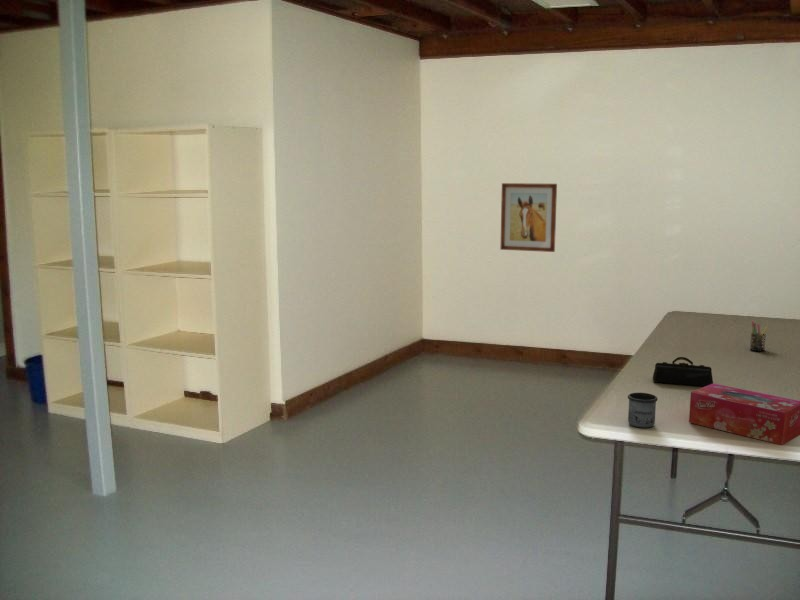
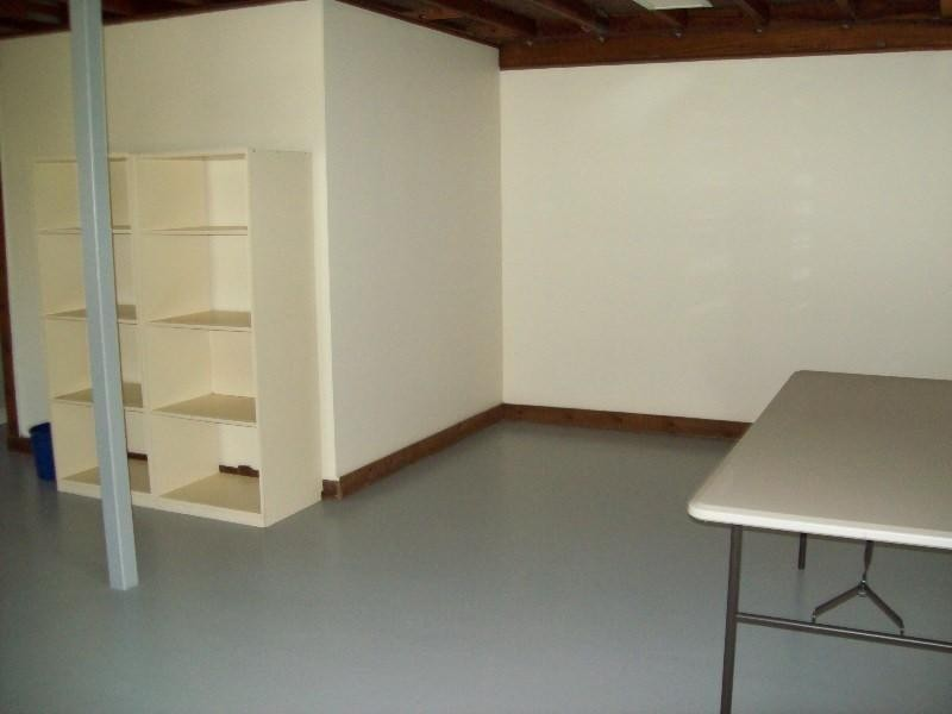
- mug (642, 409)
- wall art (528, 217)
- pencil case (683, 369)
- pen holder (756, 336)
- tissue box (745, 412)
